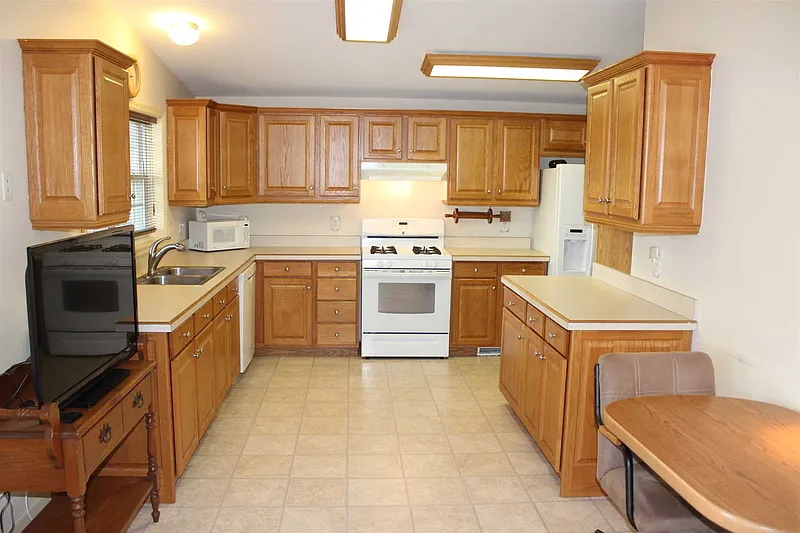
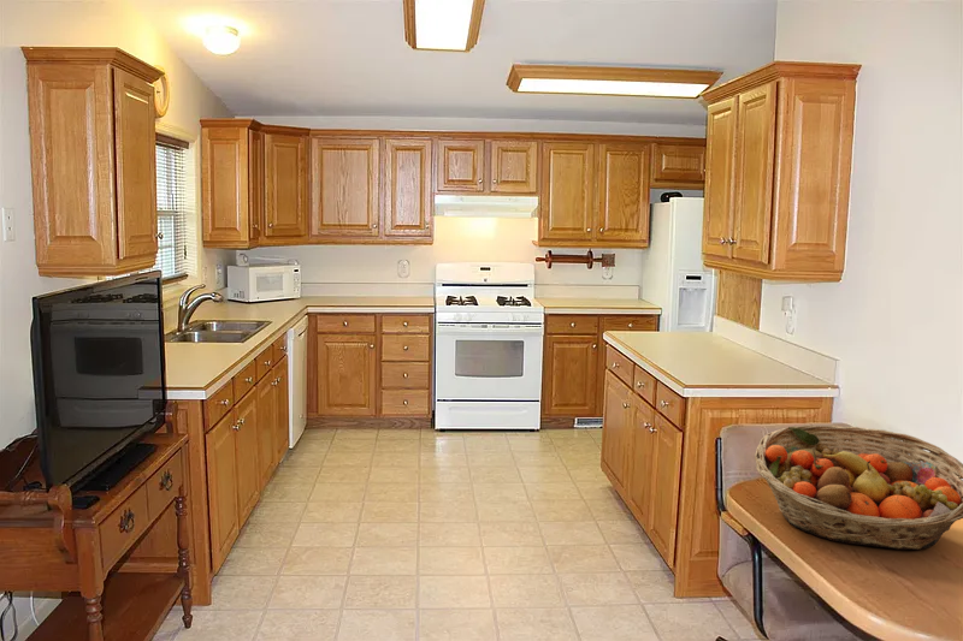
+ fruit basket (858, 483)
